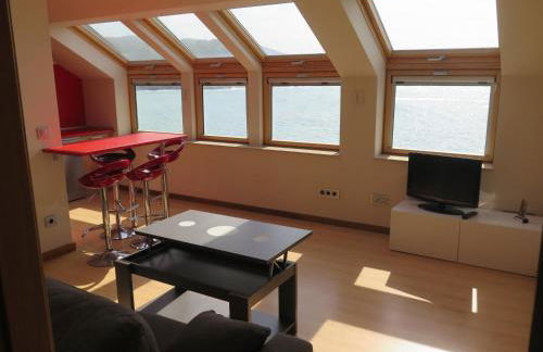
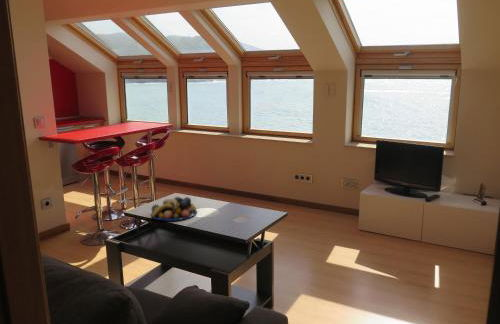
+ fruit bowl (174, 206)
